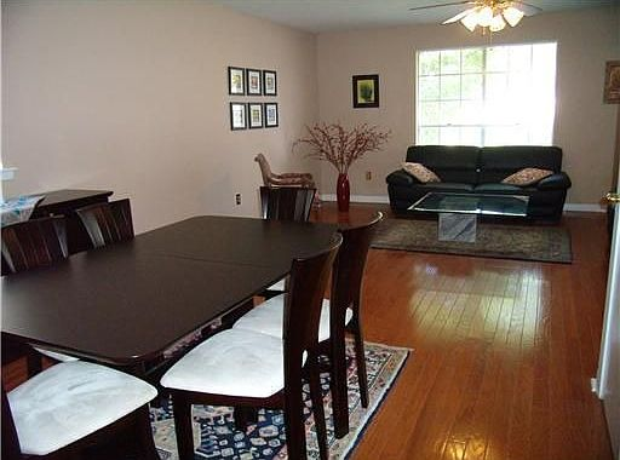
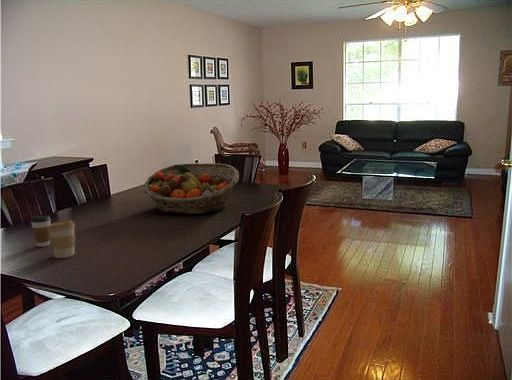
+ coffee cup (41, 230)
+ fruit basket (191, 187)
+ coffee cup (62, 238)
